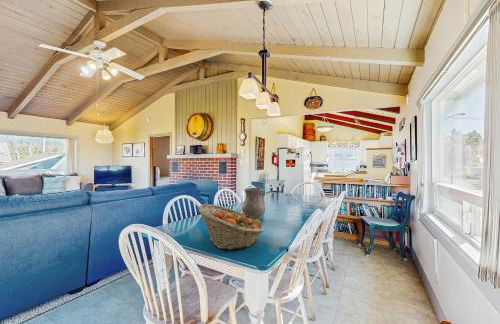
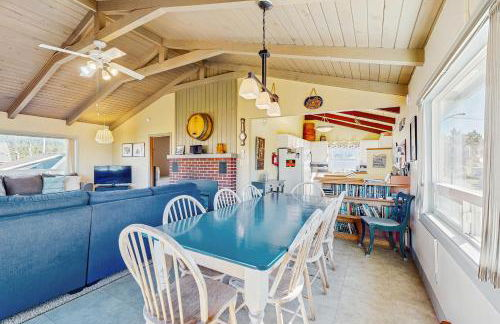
- fruit basket (230, 223)
- vase (253, 203)
